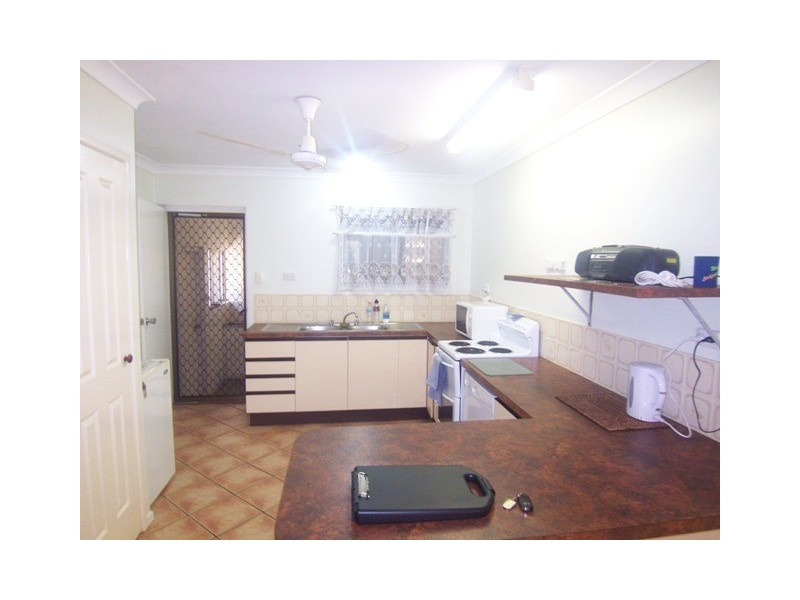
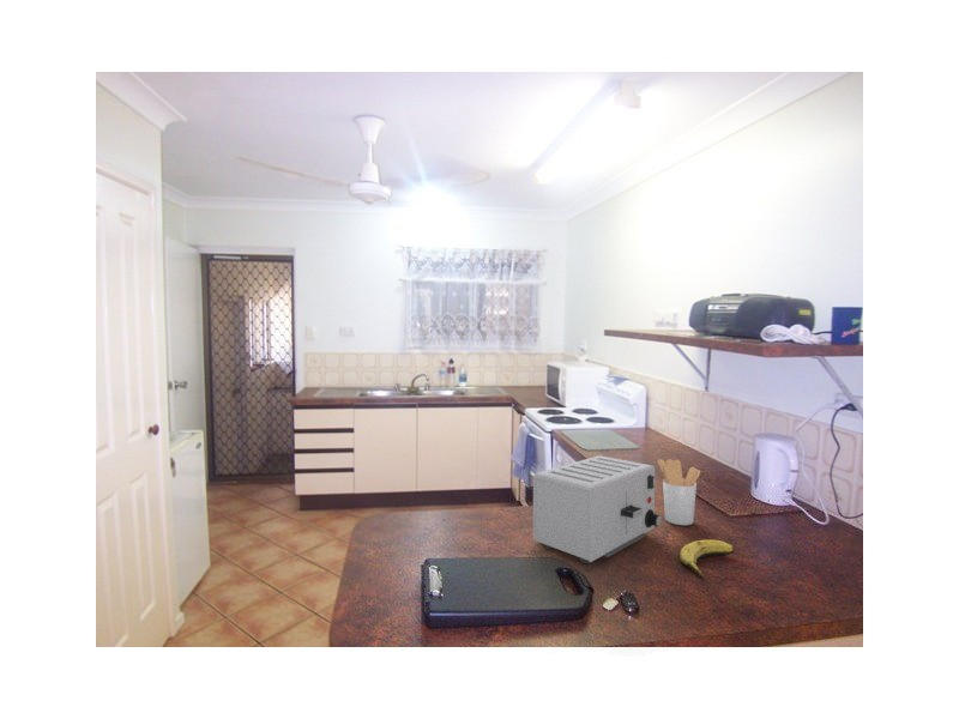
+ utensil holder (675, 489)
+ banana (702, 554)
+ toaster (599, 504)
